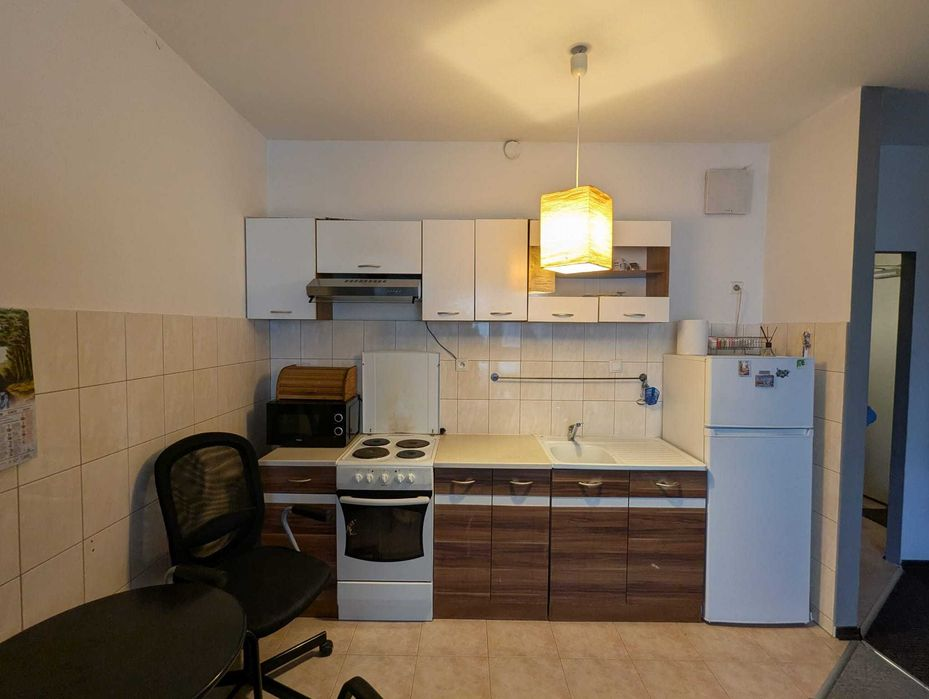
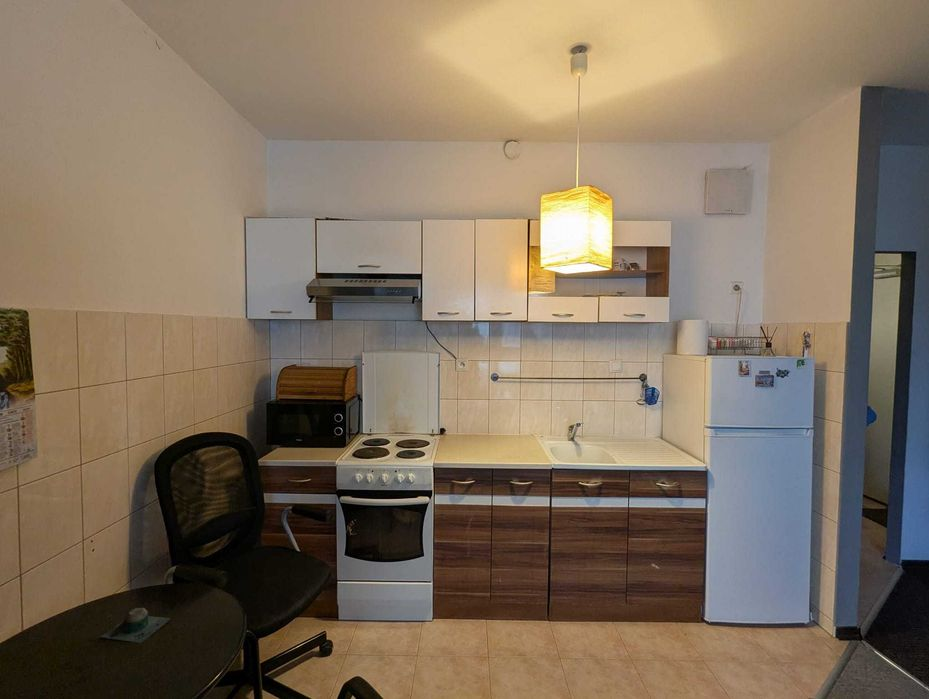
+ mug (136, 619)
